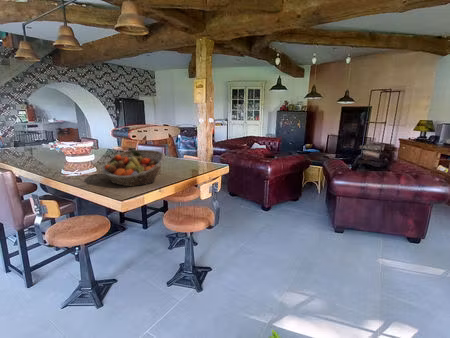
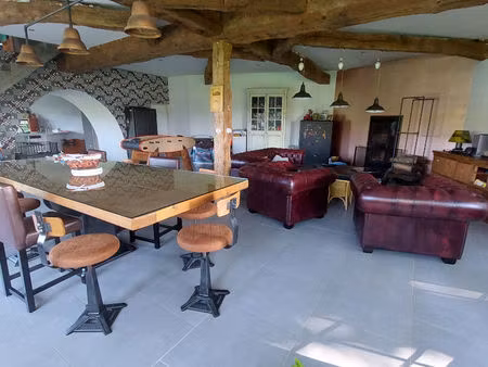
- fruit basket (134, 166)
